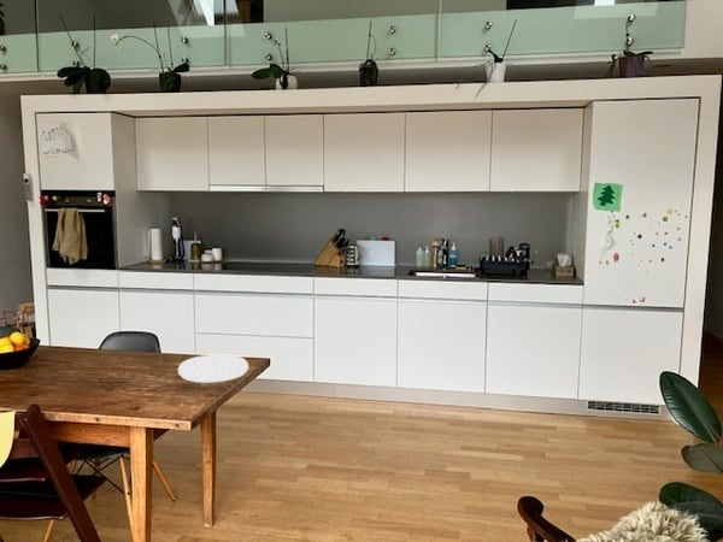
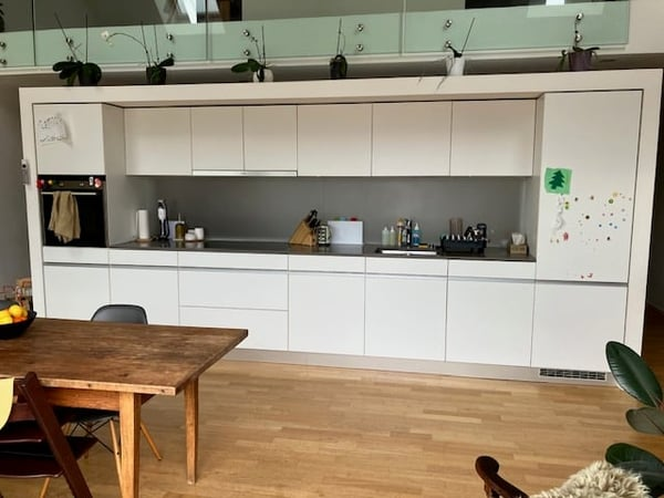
- plate (213, 367)
